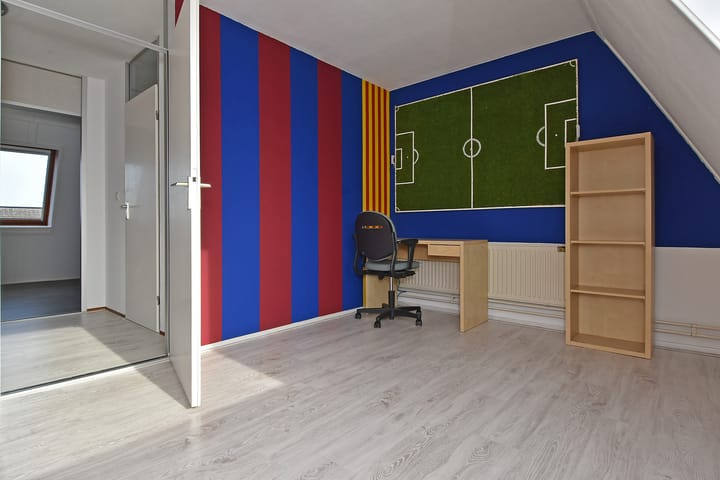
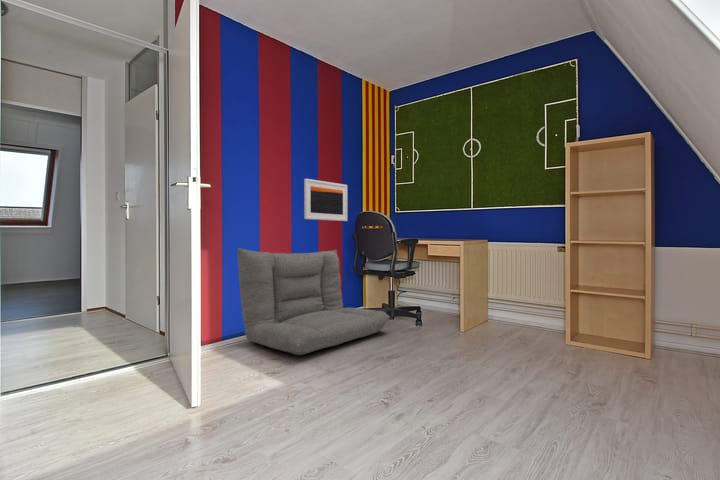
+ sofa (316, 291)
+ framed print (327, 201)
